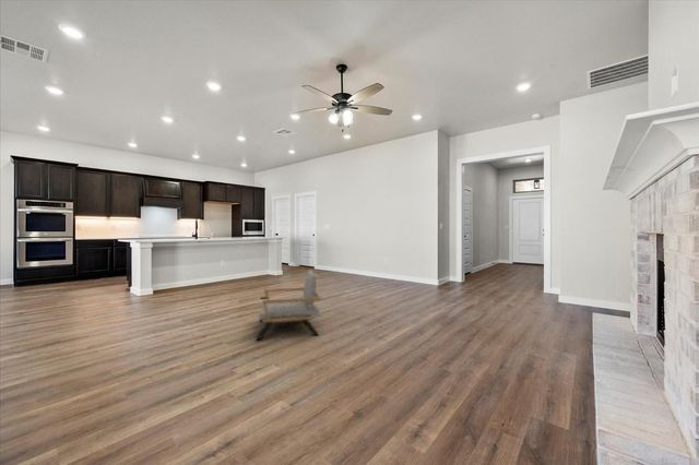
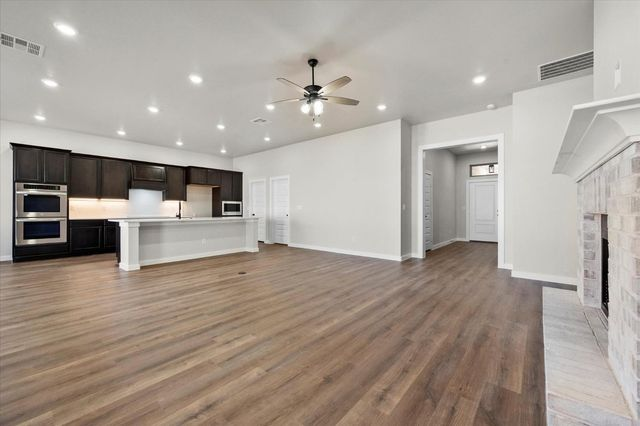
- armchair (287, 299)
